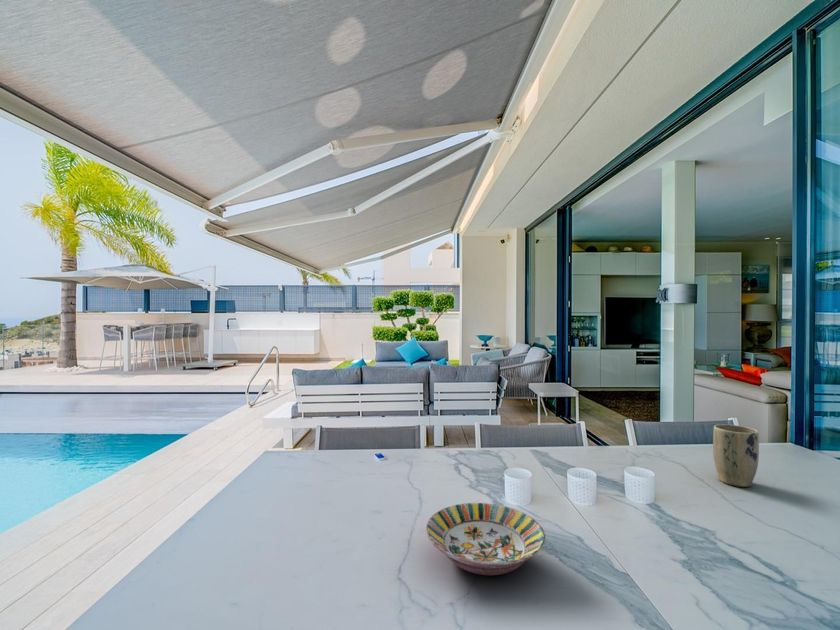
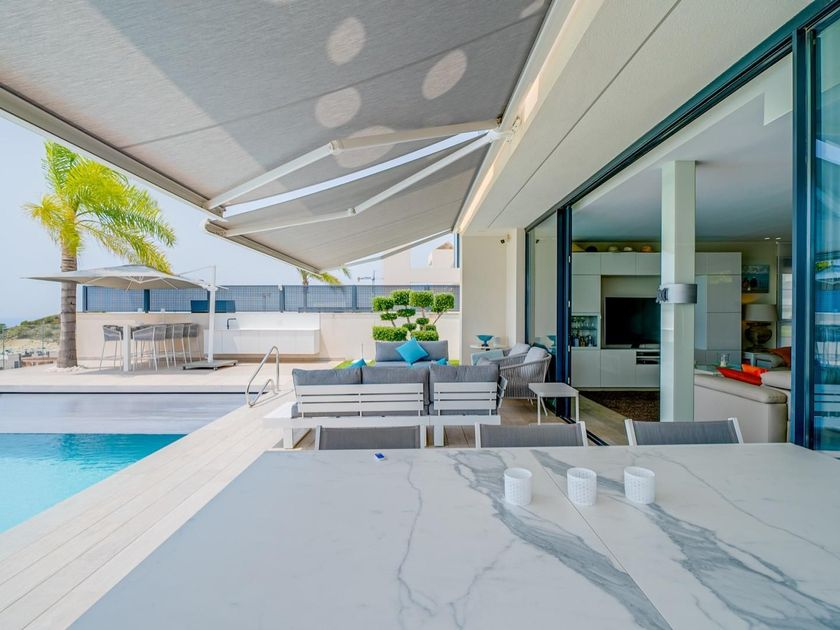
- plant pot (735, 455)
- serving bowl (484, 543)
